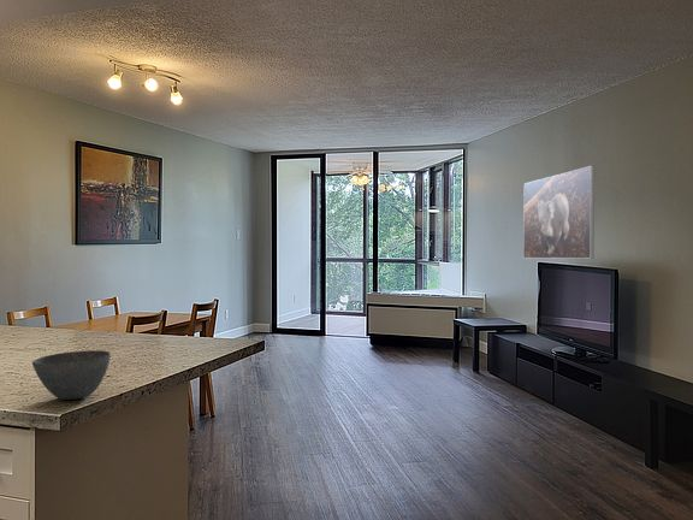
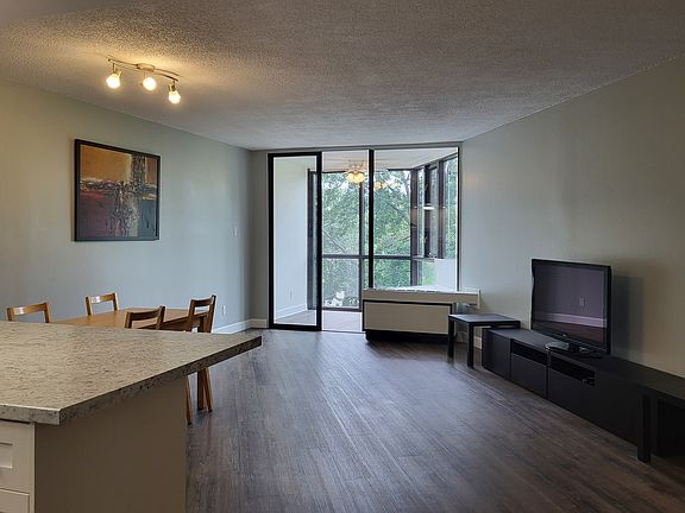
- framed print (555, 217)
- bowl (71, 376)
